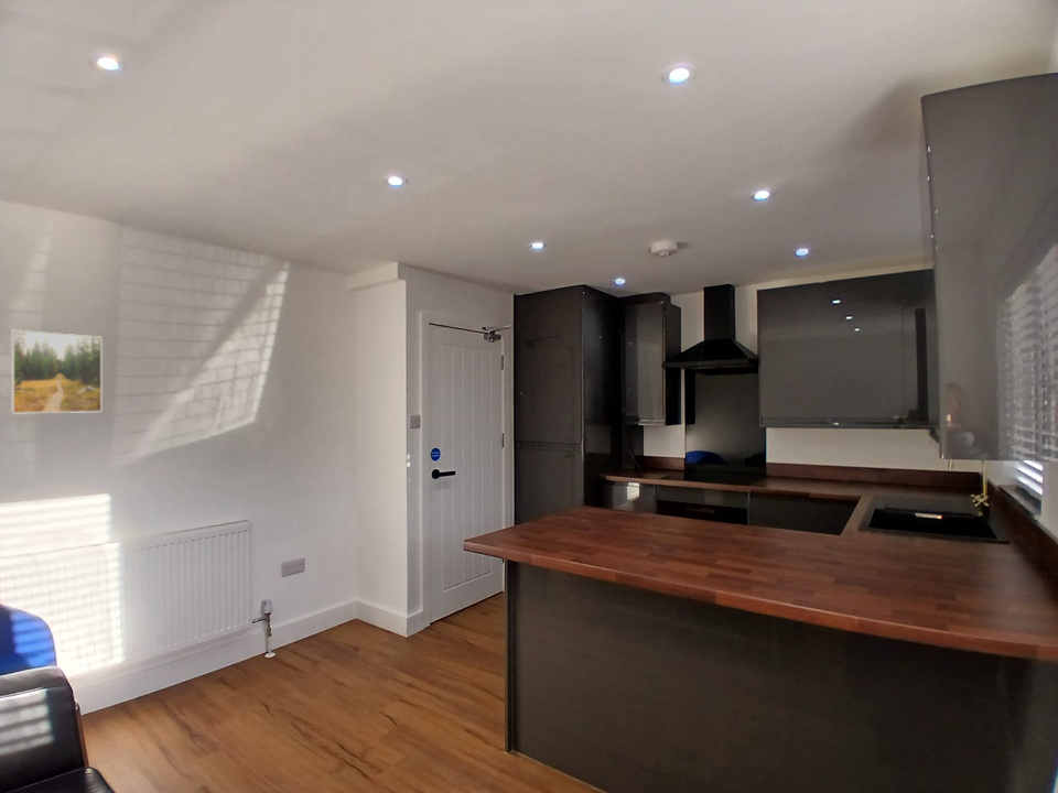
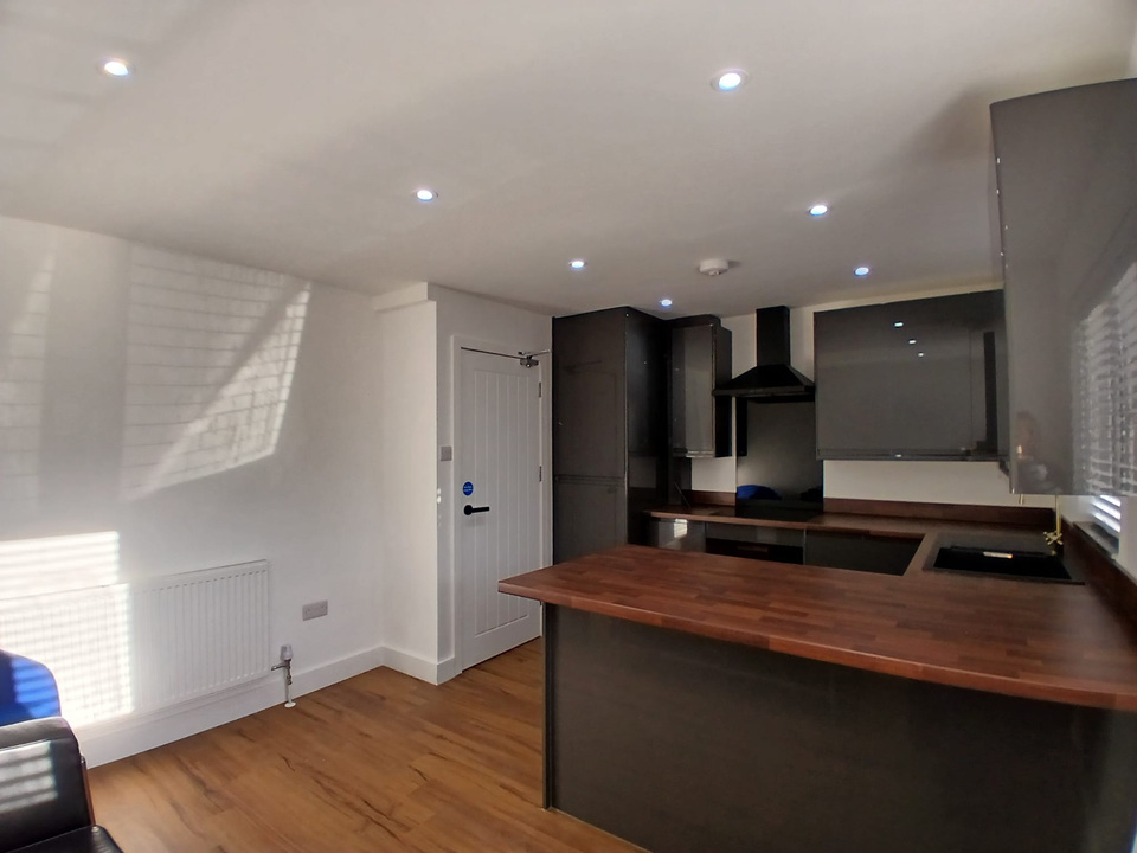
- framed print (58, 372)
